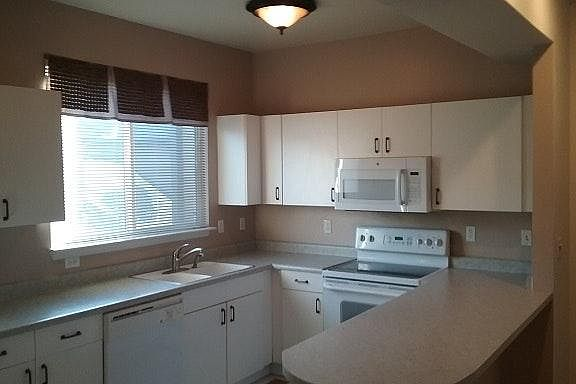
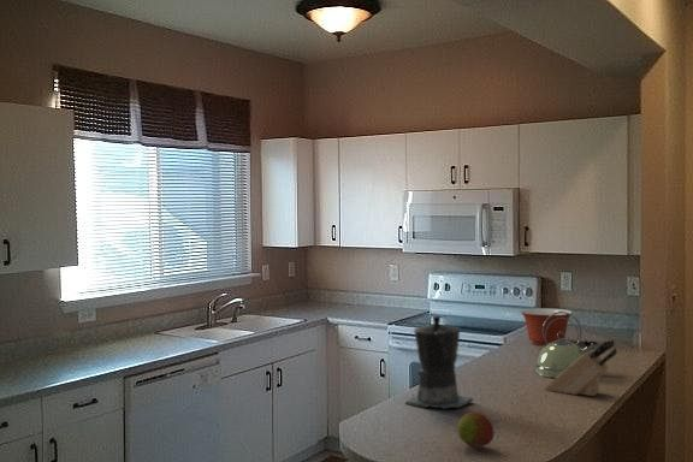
+ knife block (581, 365)
+ mixing bowl (546, 326)
+ fruit (475, 430)
+ coffee maker (437, 359)
+ kettle (565, 342)
